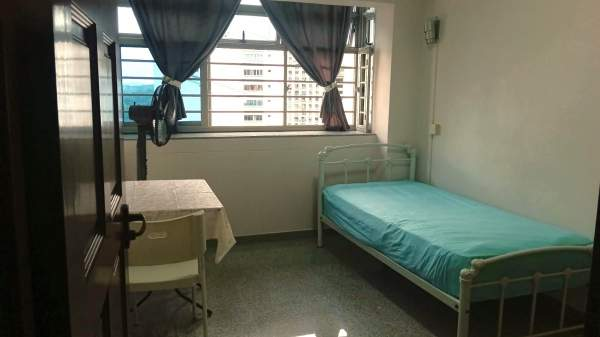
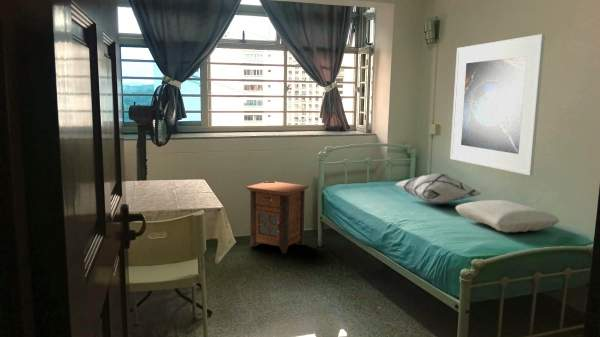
+ decorative pillow (436, 188)
+ pillow (504, 215)
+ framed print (490, 105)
+ nightstand (277, 216)
